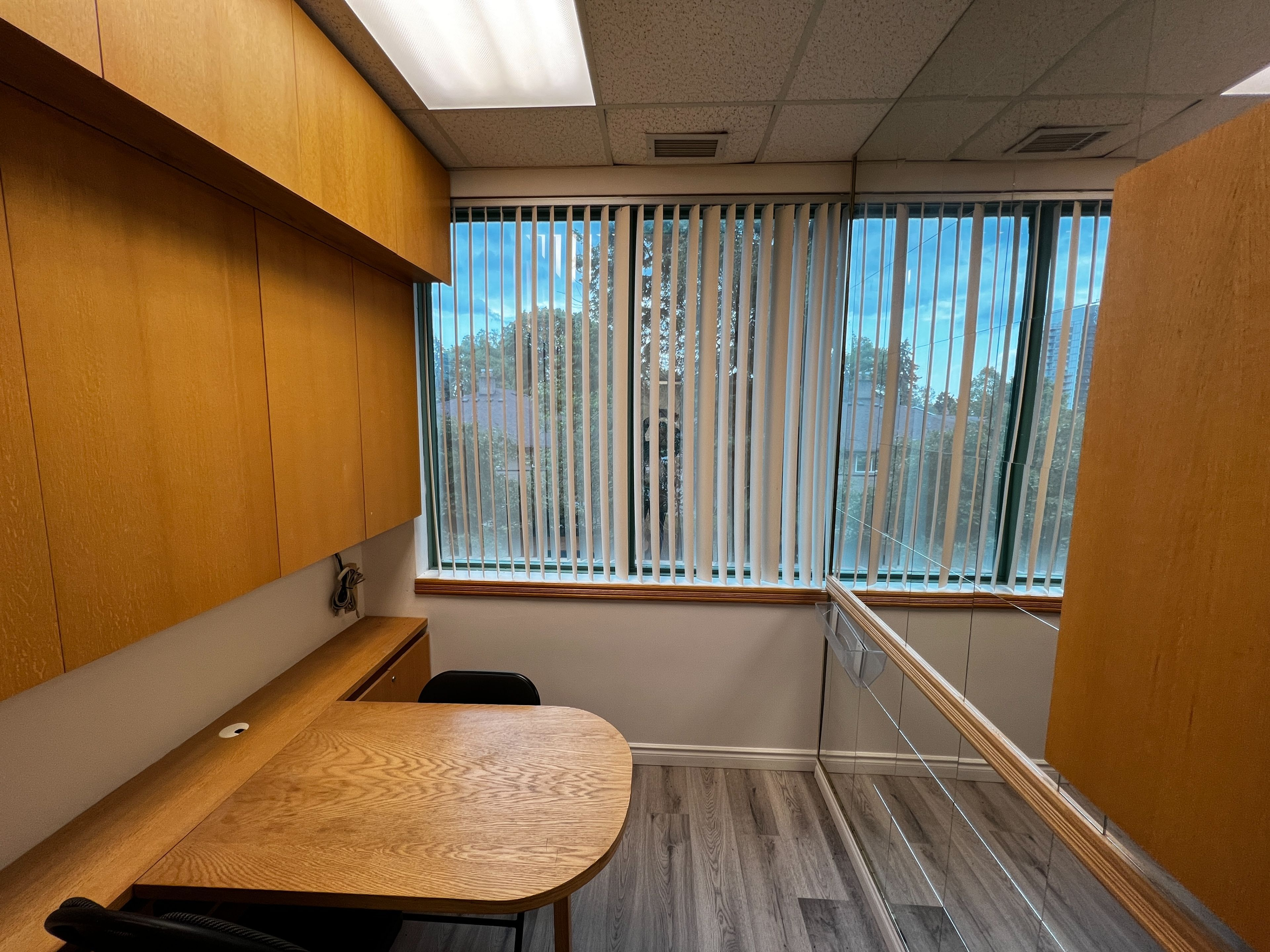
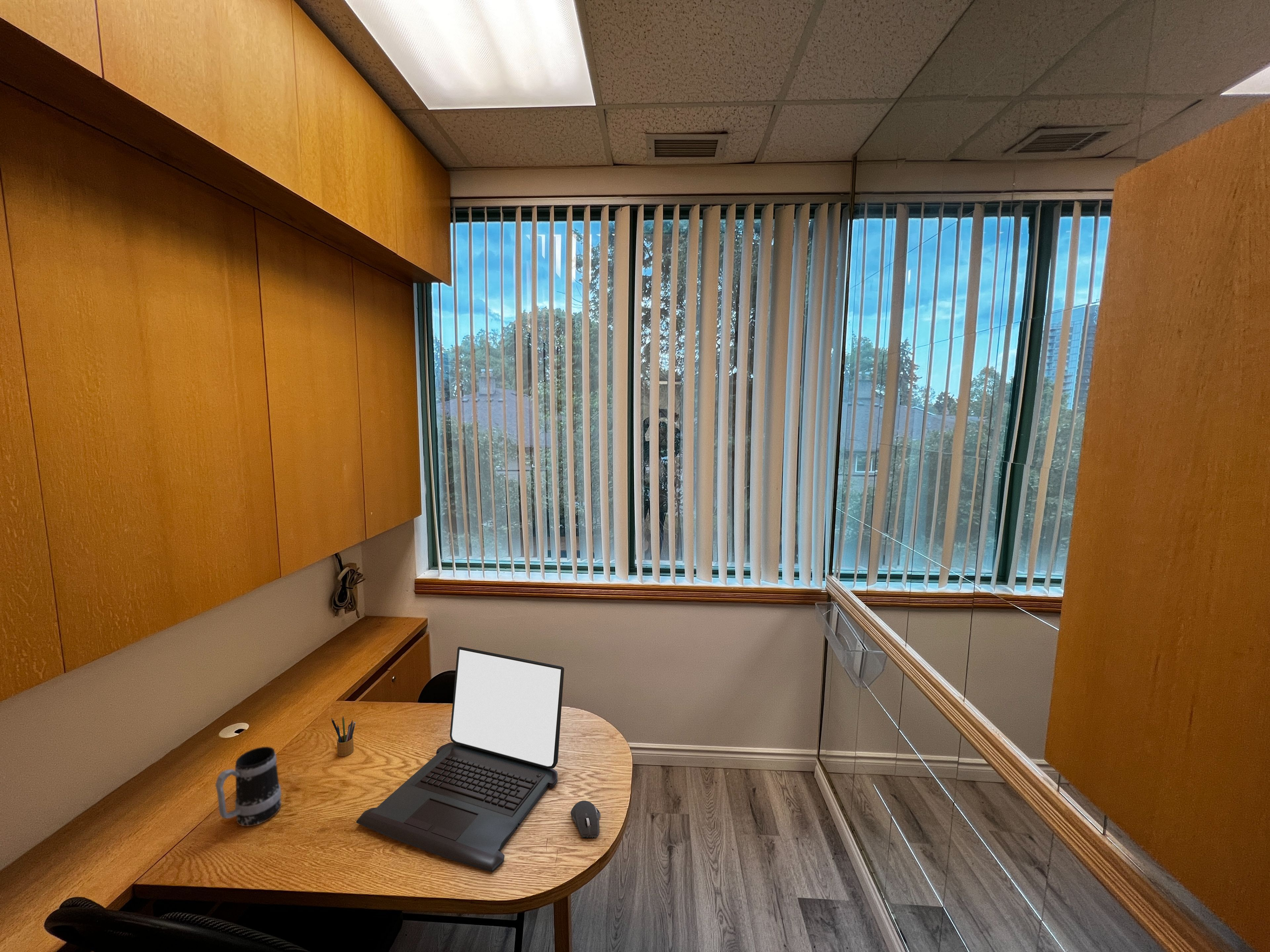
+ laptop (469, 741)
+ mug (248, 789)
+ pencil box (343, 735)
+ computer mouse (588, 815)
